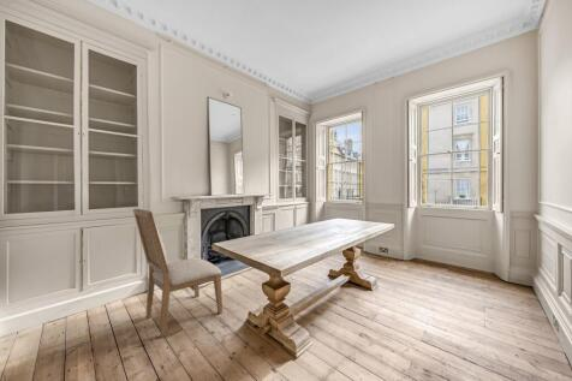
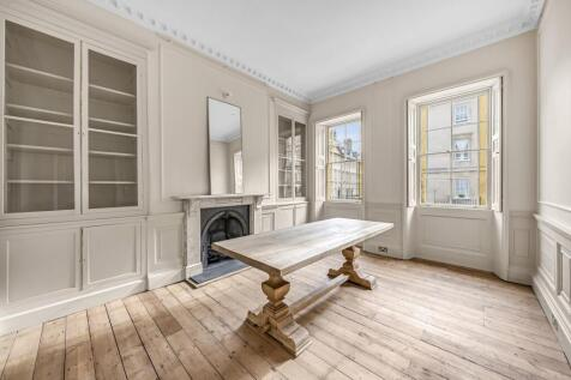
- chair (178, 262)
